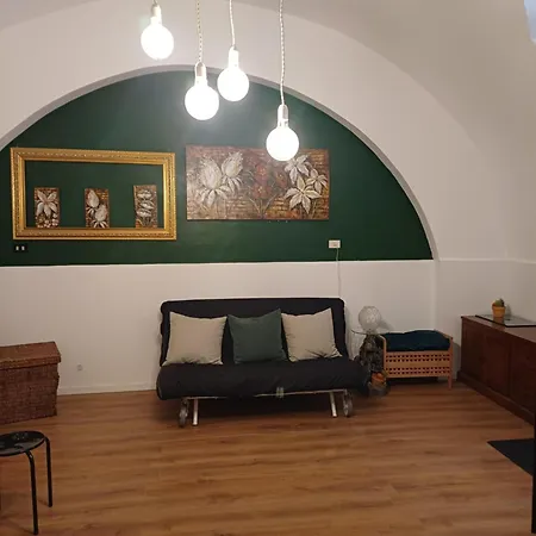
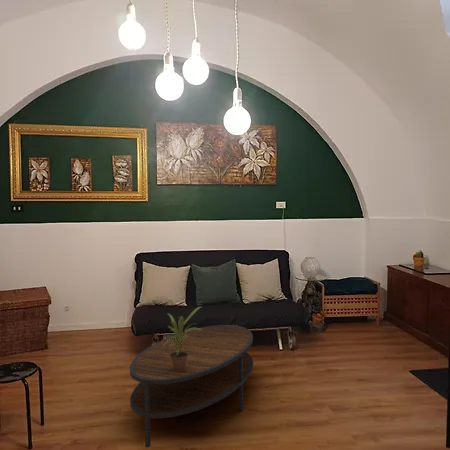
+ coffee table (198, 374)
+ potted plant (181, 340)
